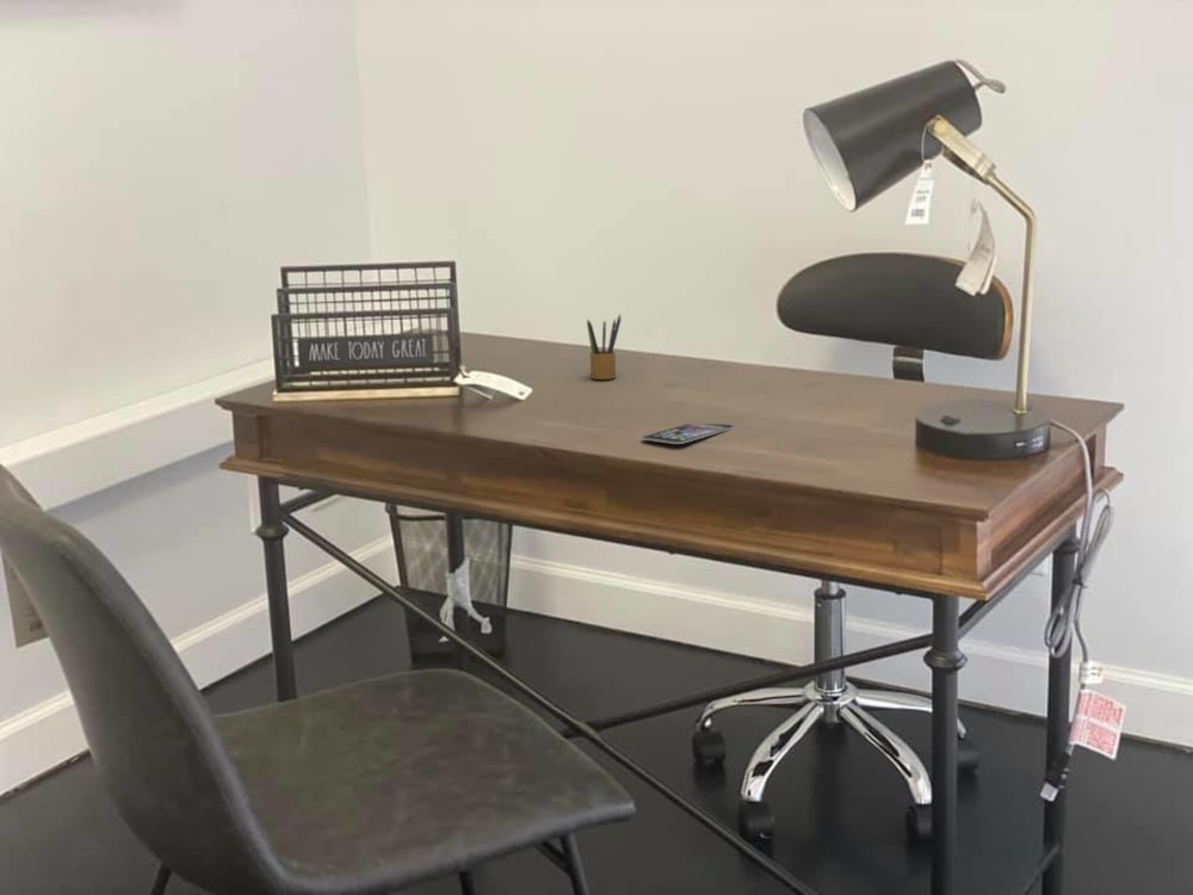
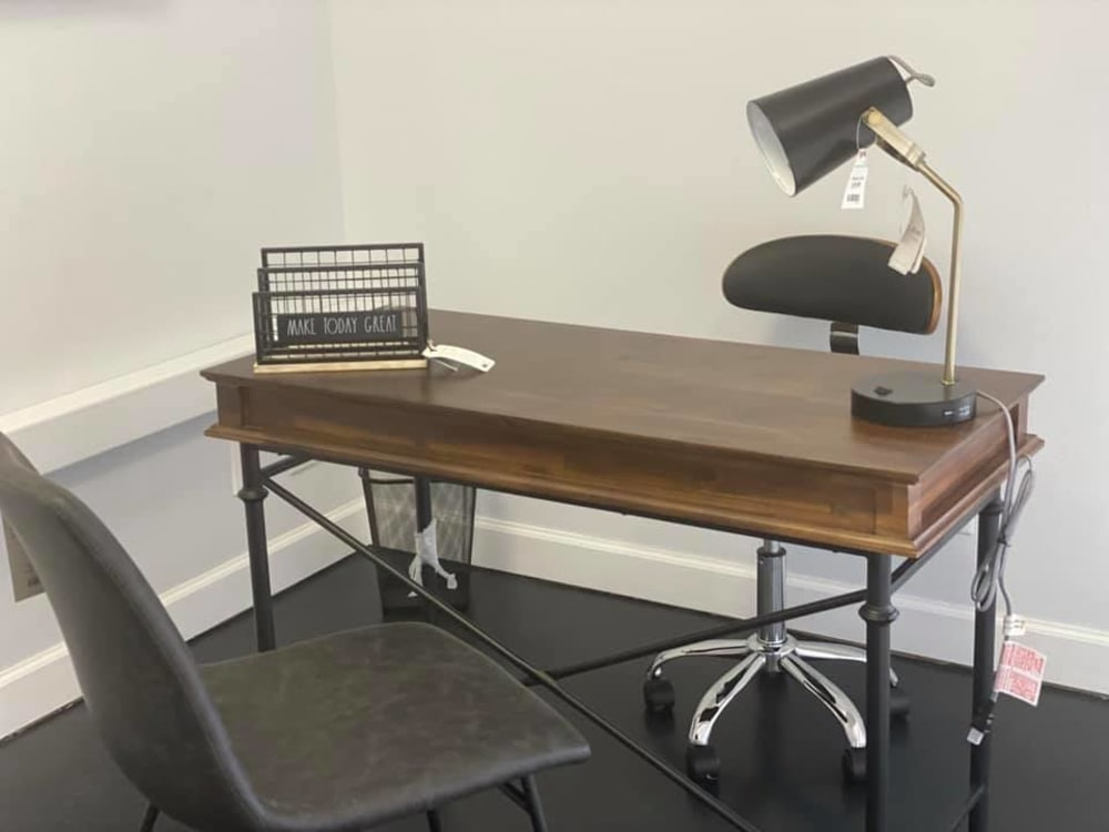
- pencil box (602, 346)
- smartphone (688, 432)
